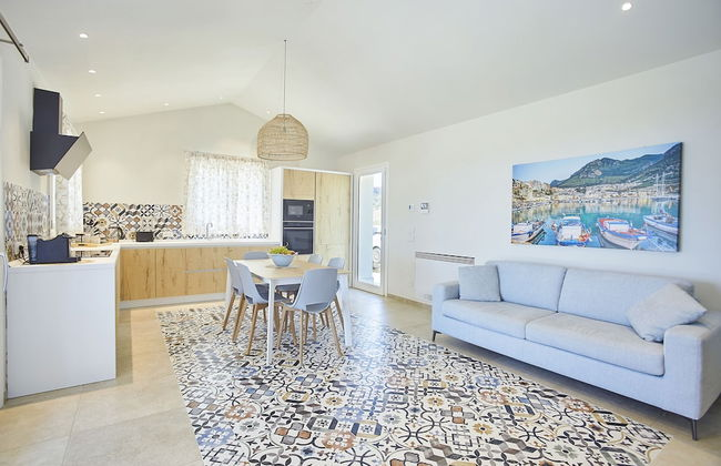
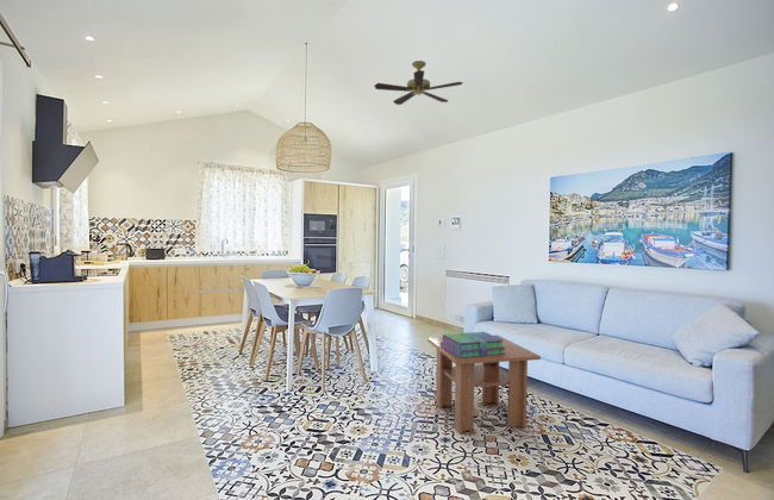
+ stack of books (472, 343)
+ ceiling fan (418, 76)
+ coffee table (479, 380)
